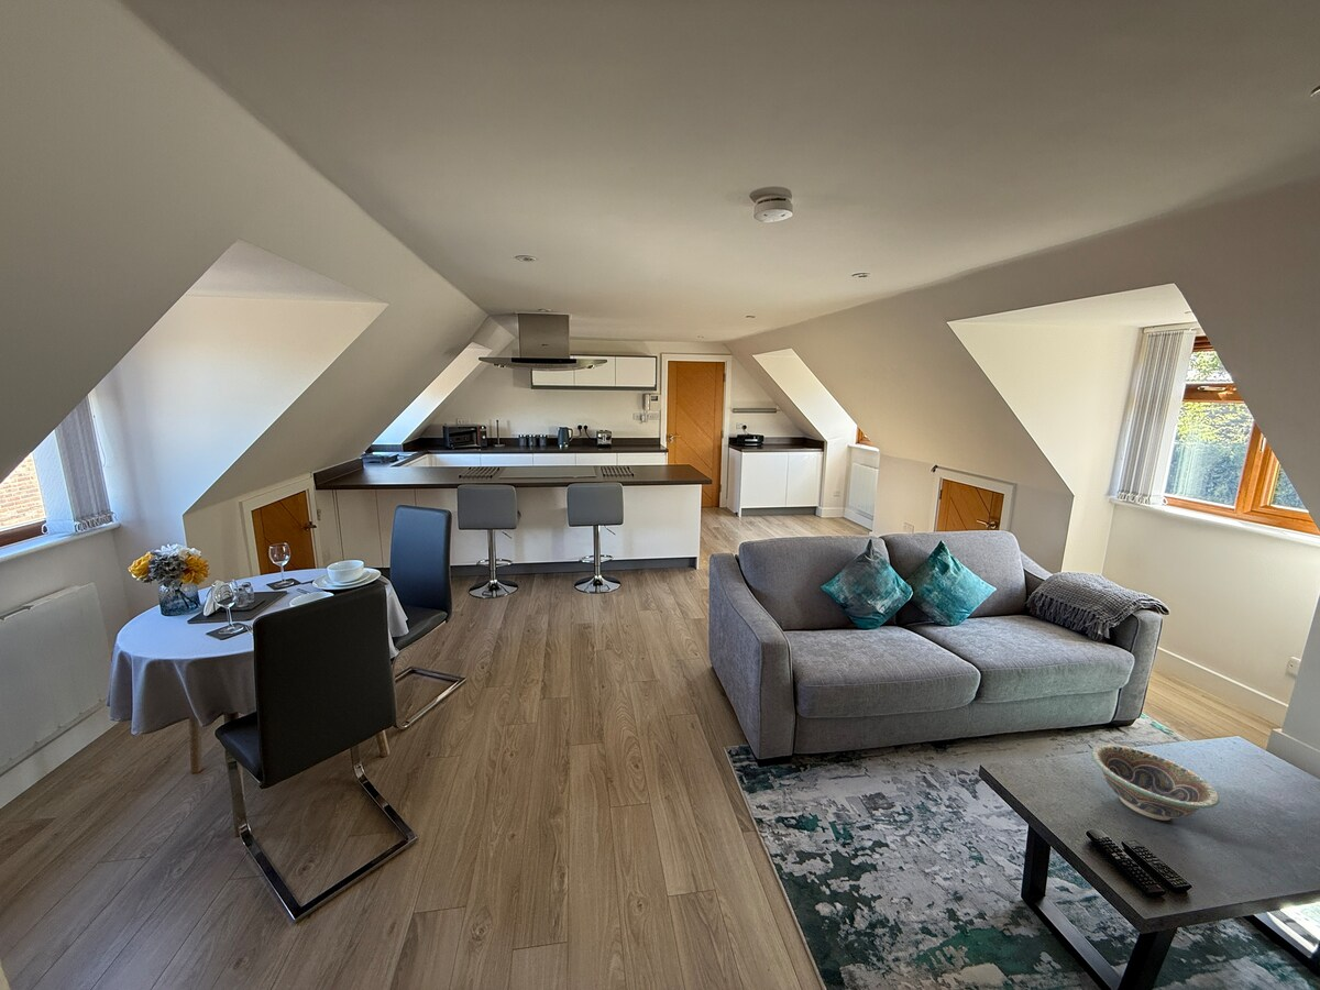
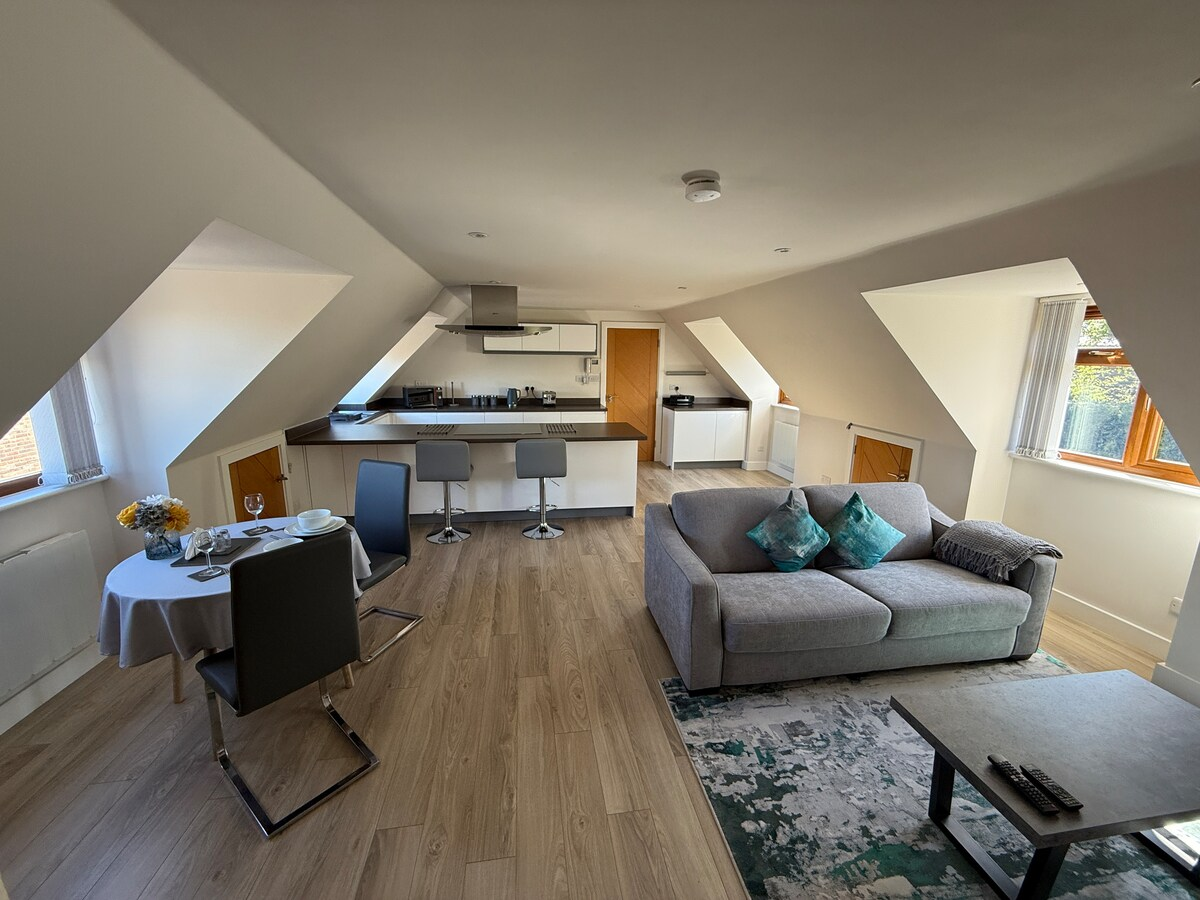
- decorative bowl (1148, 788)
